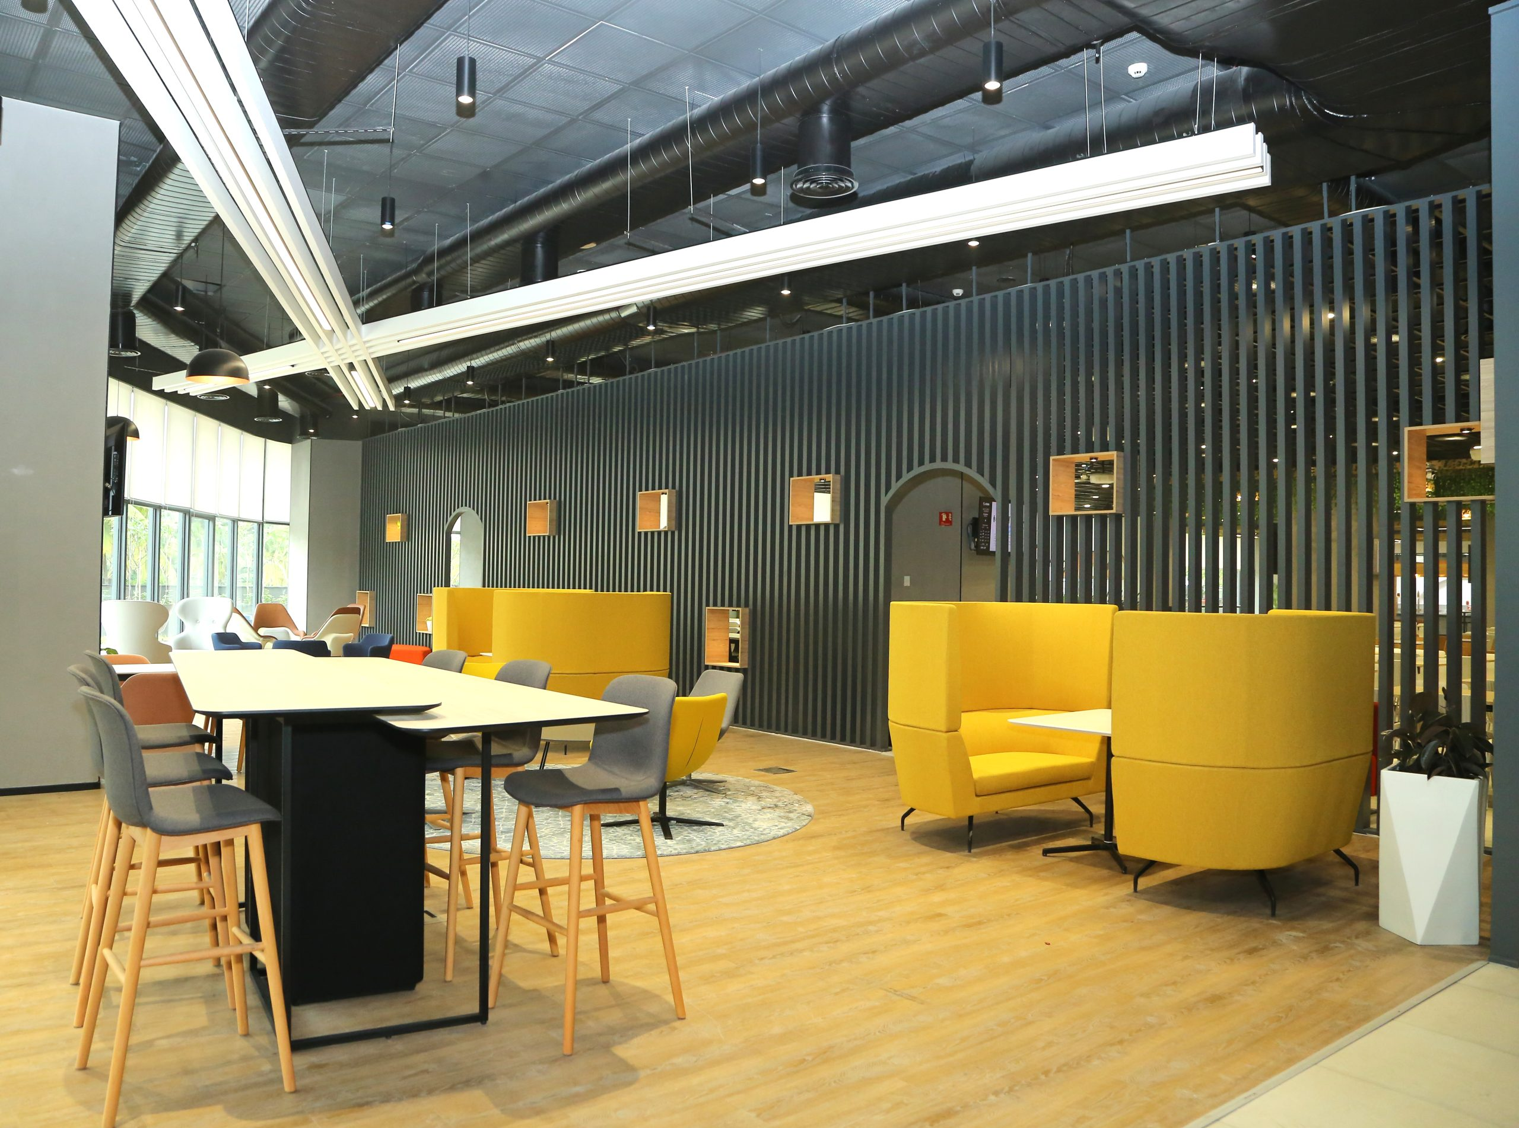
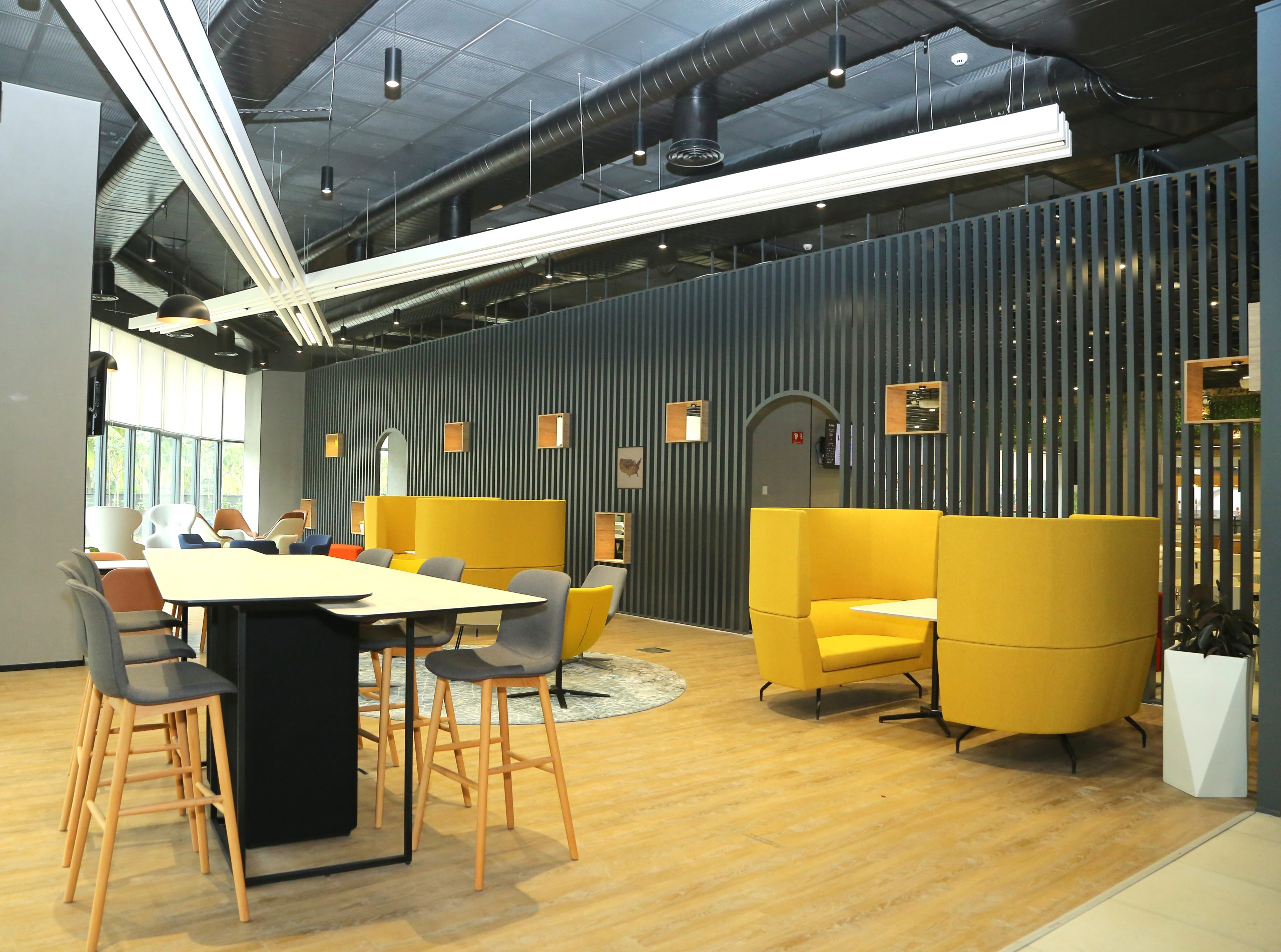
+ wall art (630, 468)
